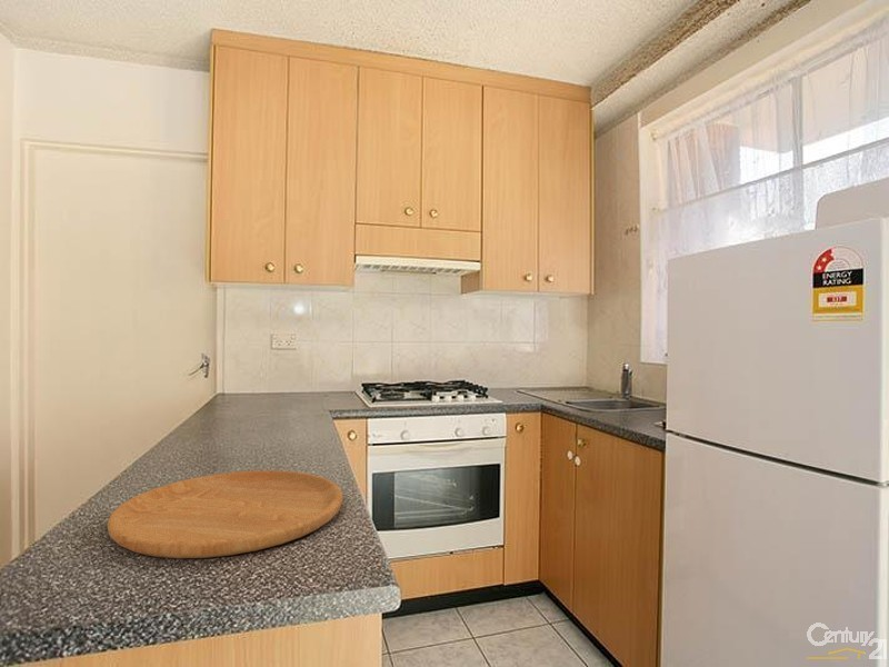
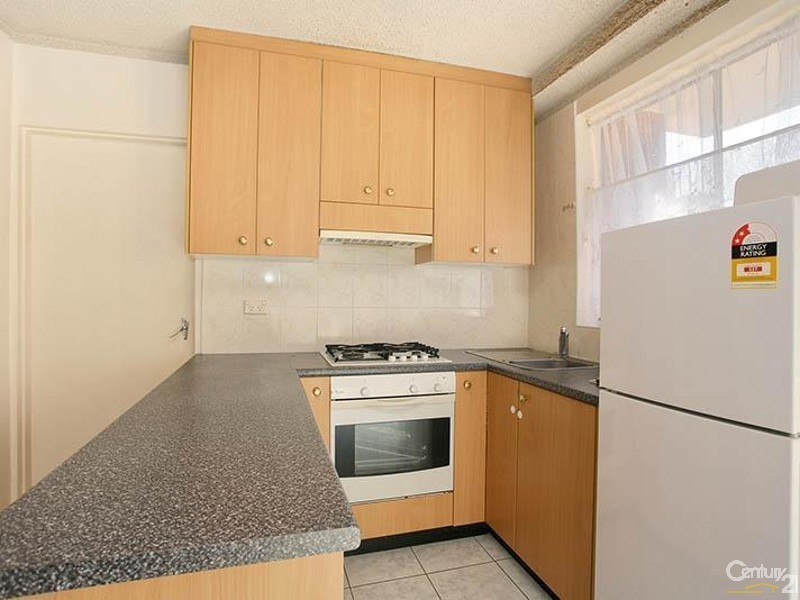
- cutting board (234, 506)
